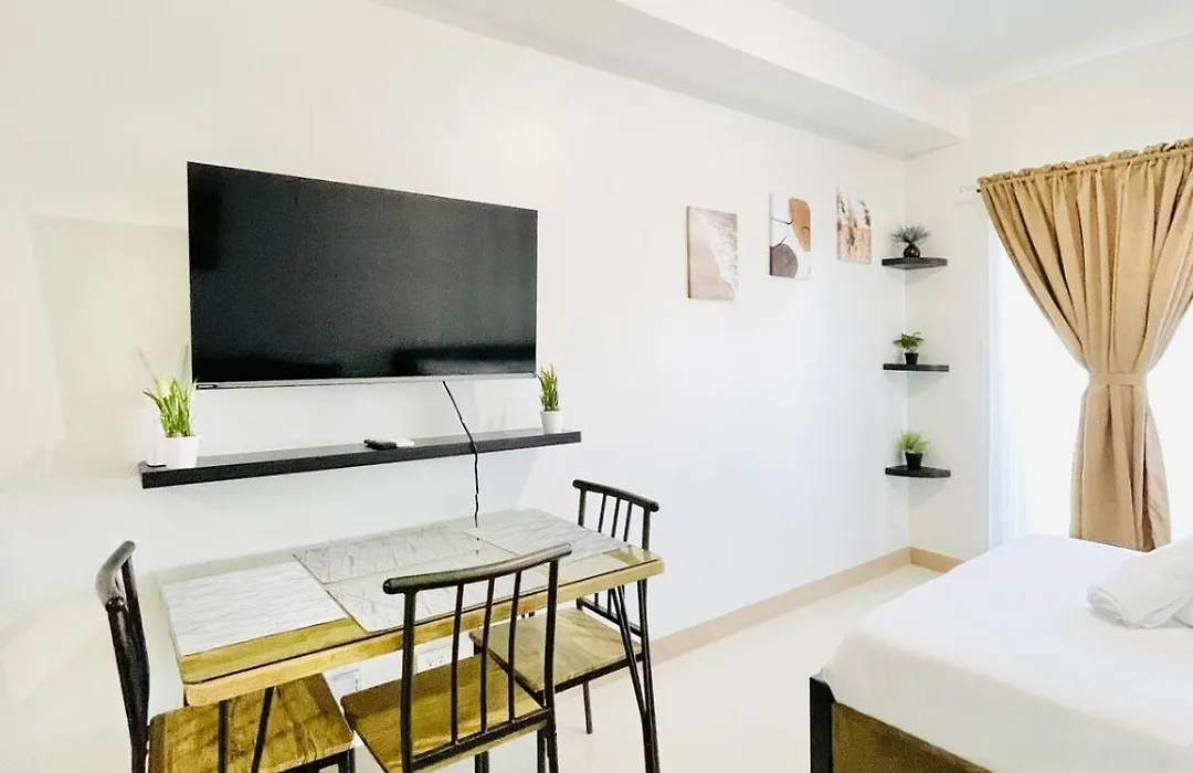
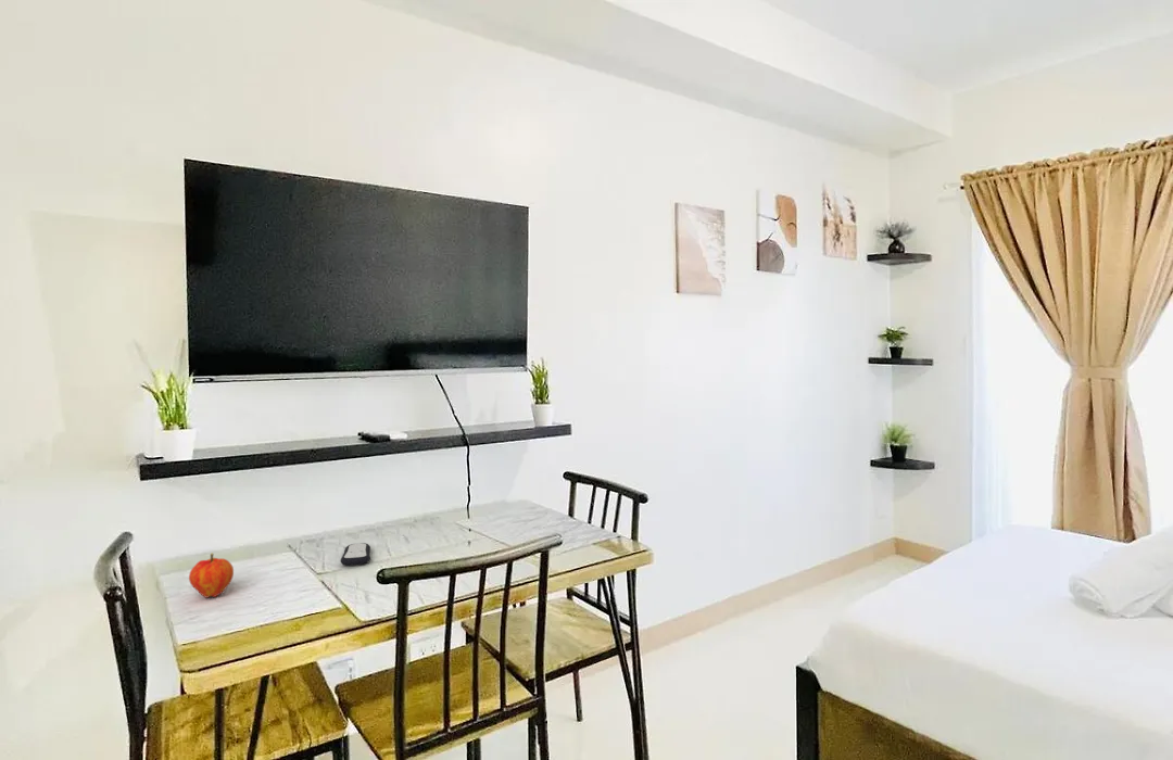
+ fruit (211, 574)
+ remote control (356, 553)
